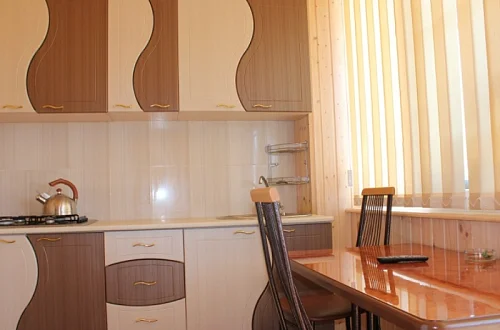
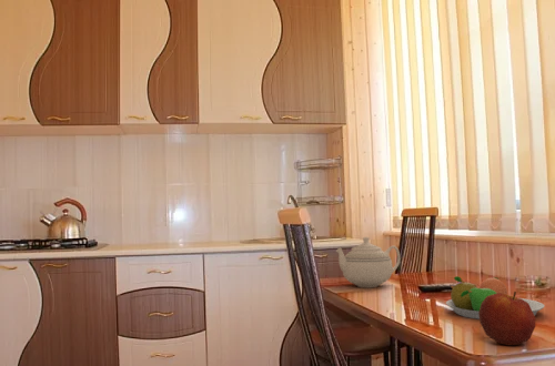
+ teapot (367, 261)
+ fruit bowl (490, 294)
+ apple (506, 316)
